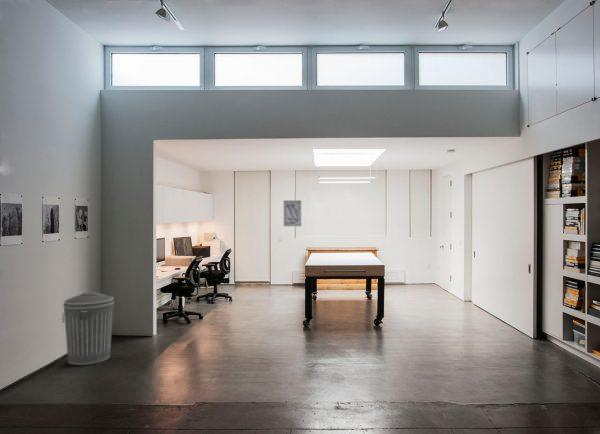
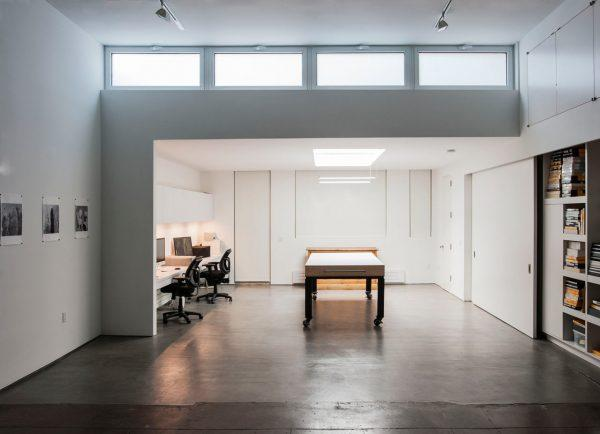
- trash can (89, 325)
- wall art (292, 213)
